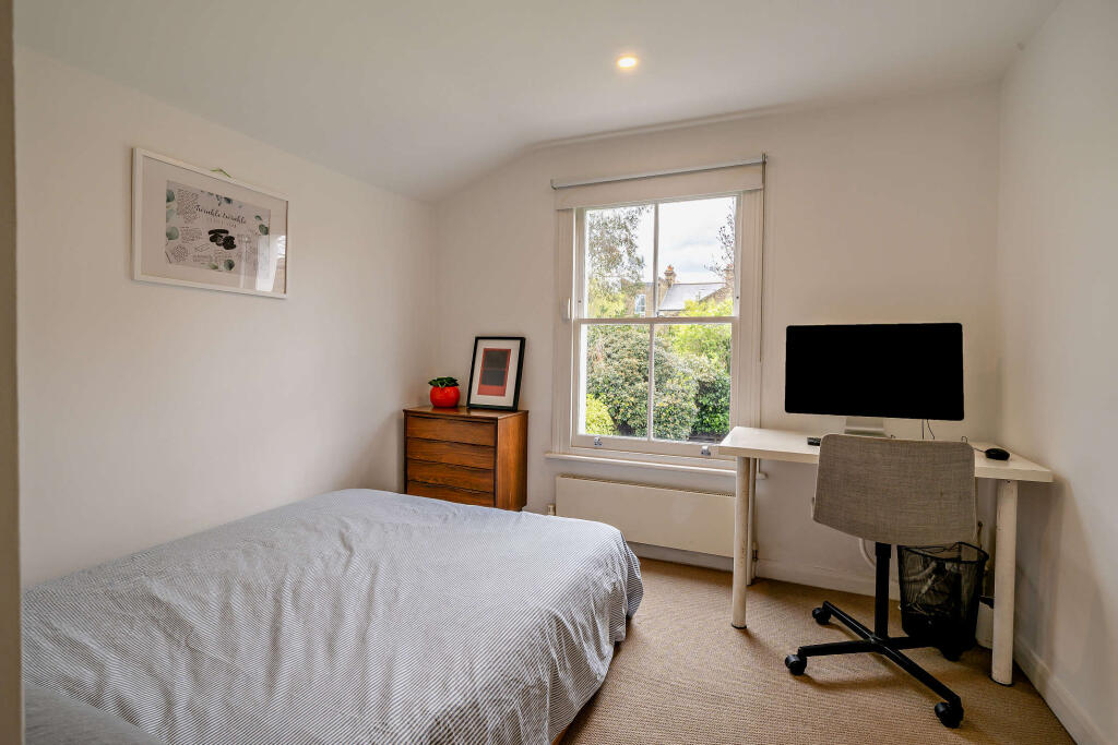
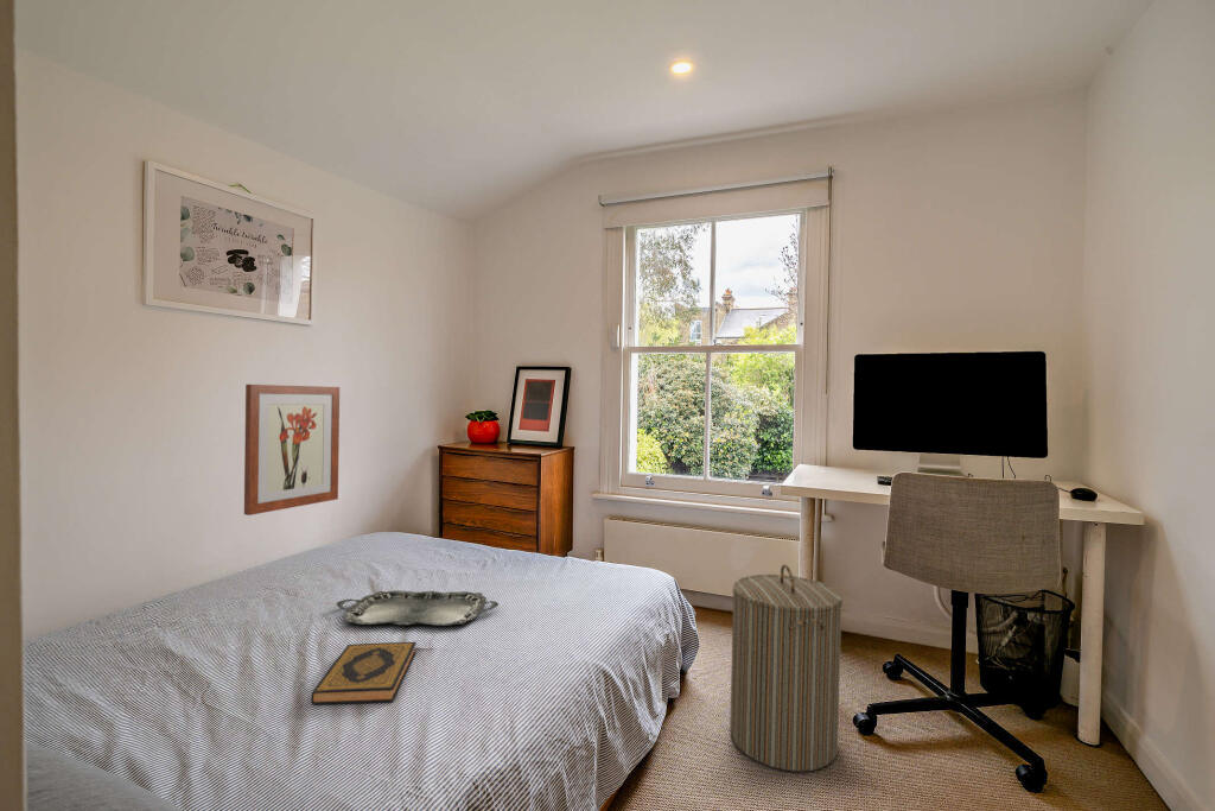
+ hardback book (368, 670)
+ serving tray (418, 607)
+ wall art (294, 445)
+ laundry hamper (784, 653)
